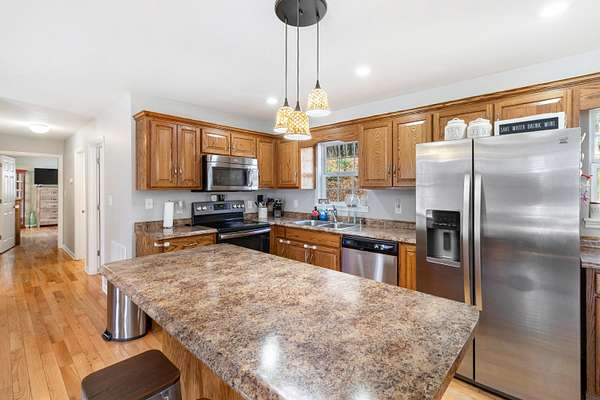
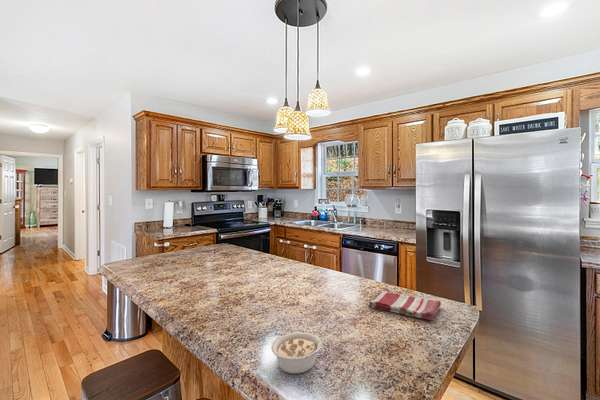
+ legume (298, 350)
+ dish towel (404, 303)
